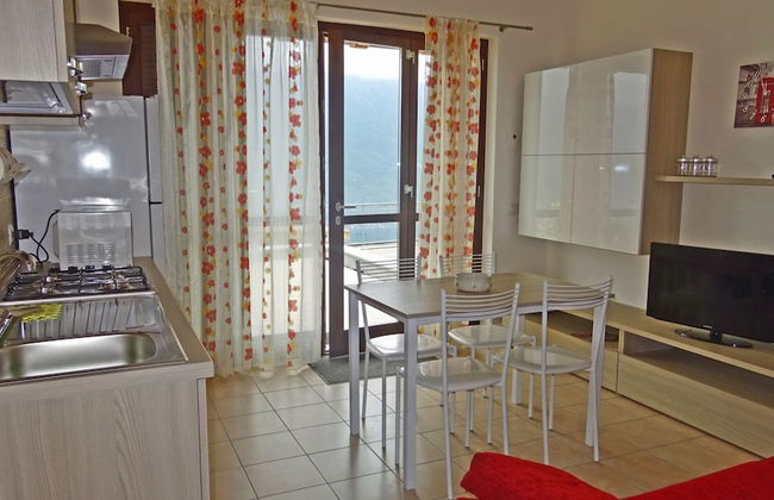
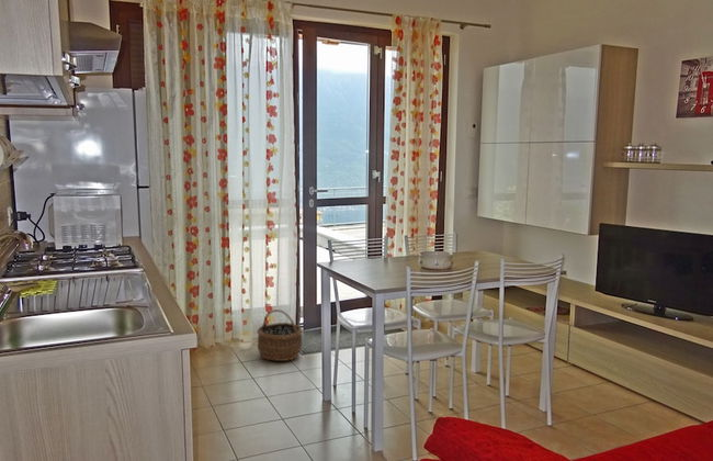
+ wicker basket (280, 333)
